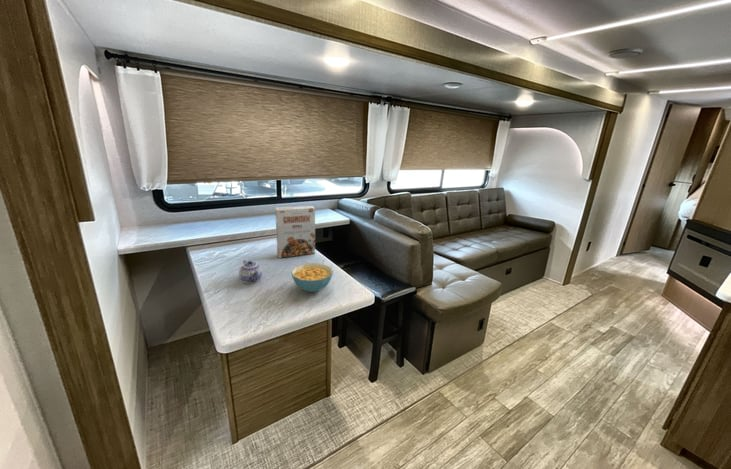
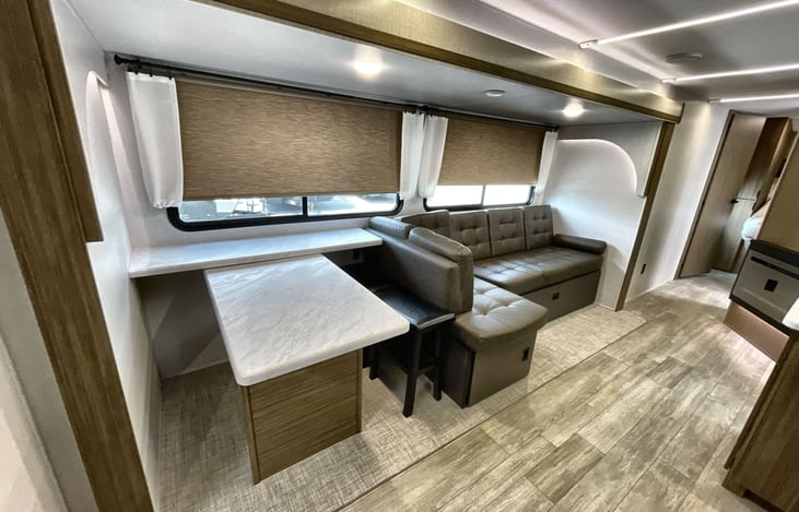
- teapot (250, 270)
- cereal bowl (312, 280)
- cereal box (295, 231)
